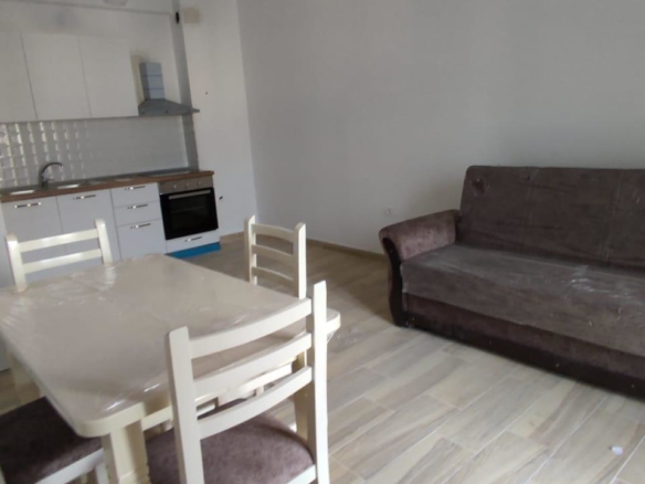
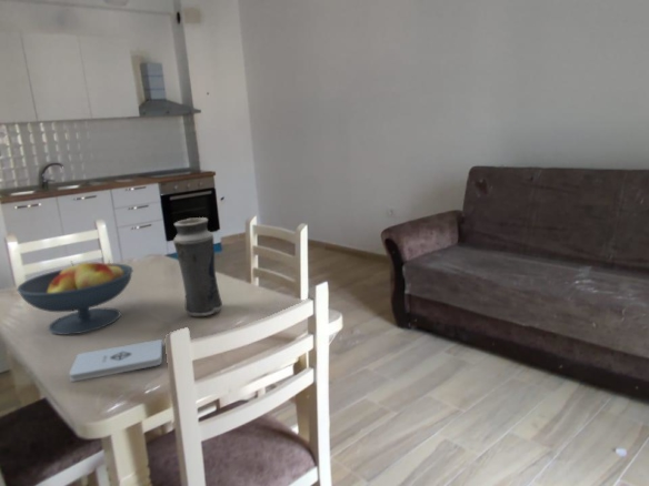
+ fruit bowl (80, 291)
+ notepad (118, 358)
+ vase (197, 266)
